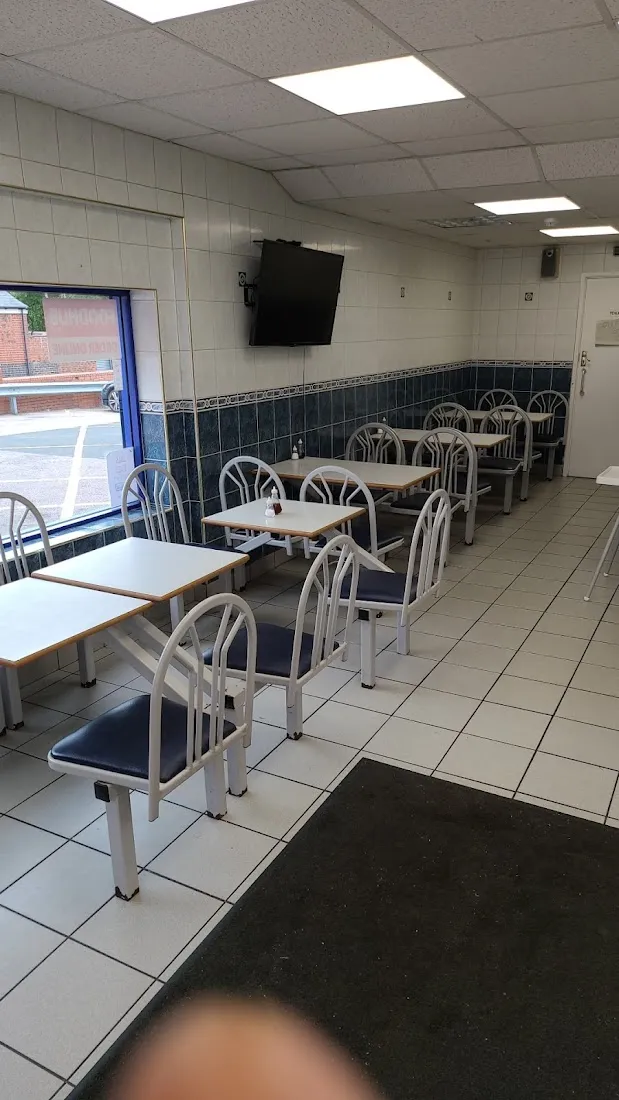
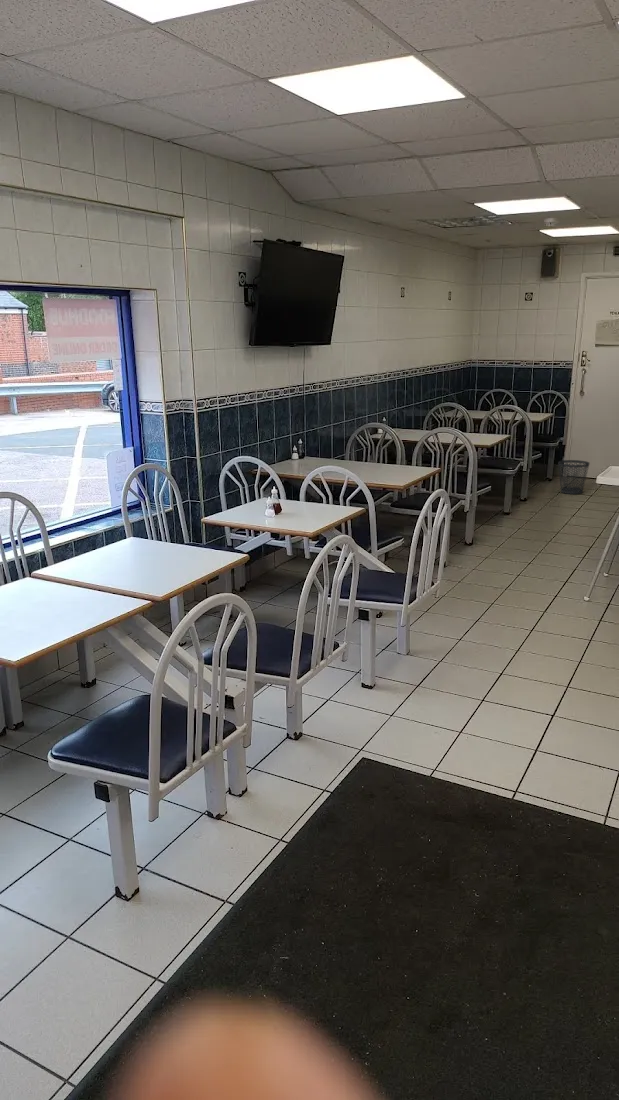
+ wastebasket (573, 477)
